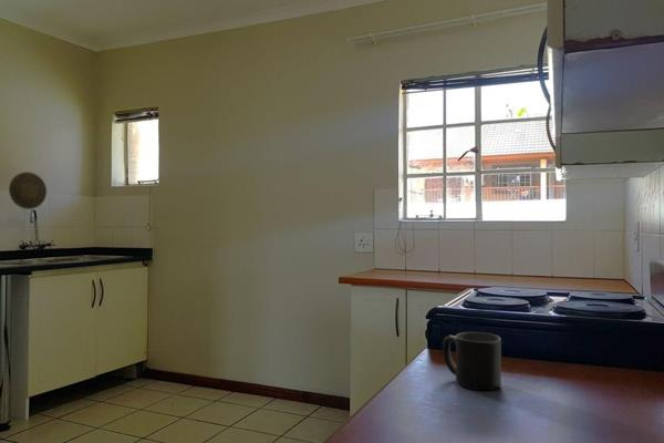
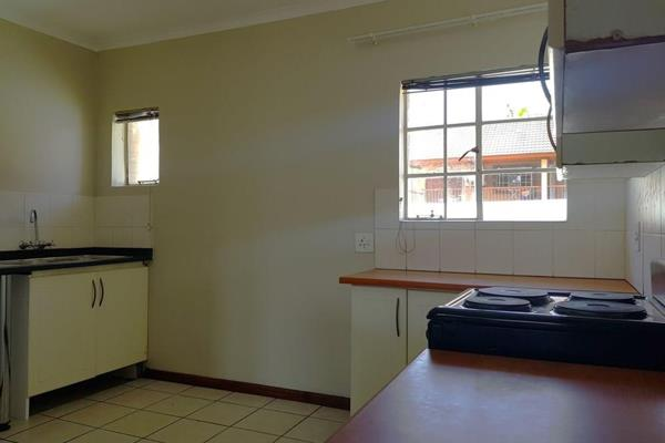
- decorative plate (29, 190)
- mug (469, 357)
